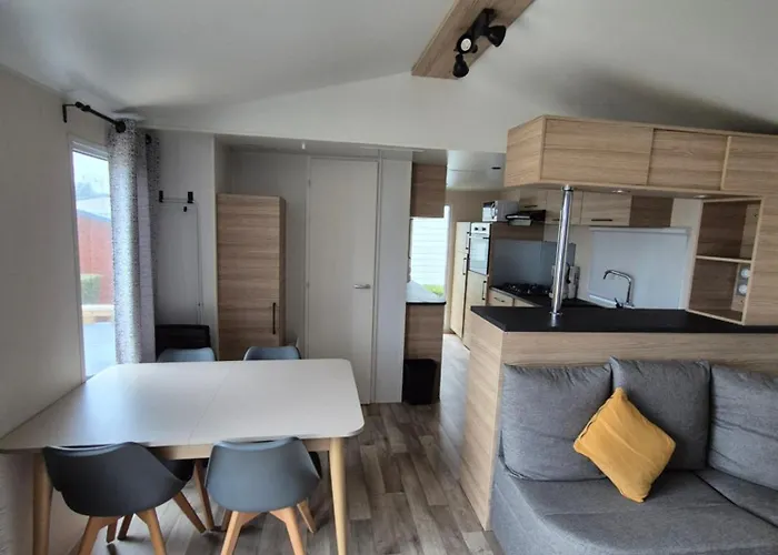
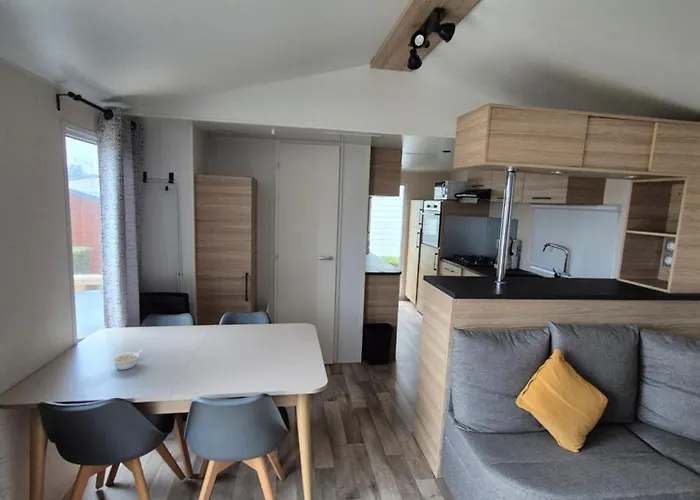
+ legume (126, 360)
